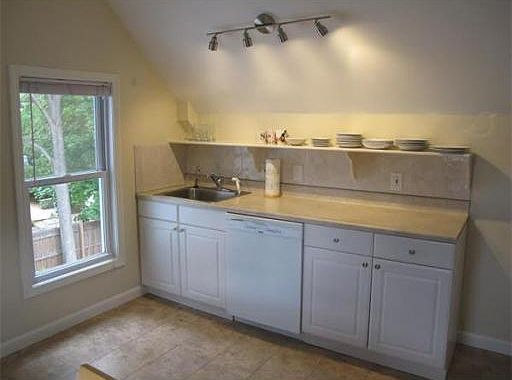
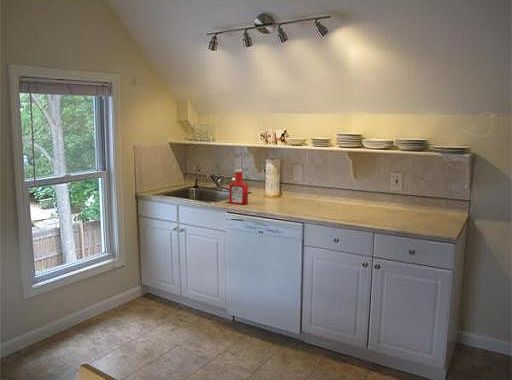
+ soap bottle (238, 186)
